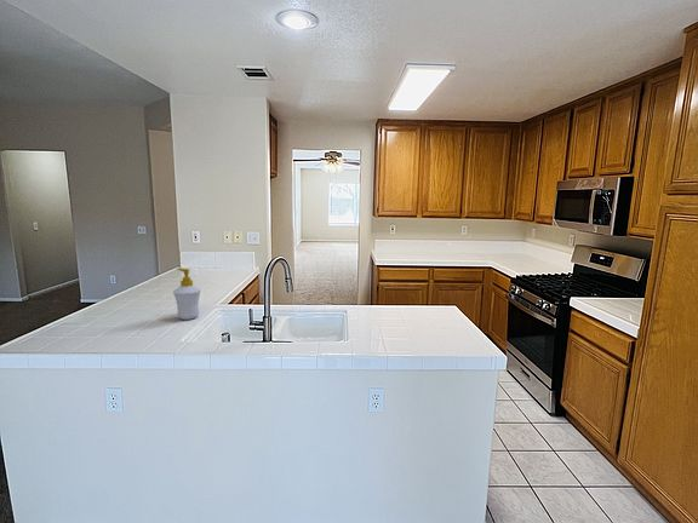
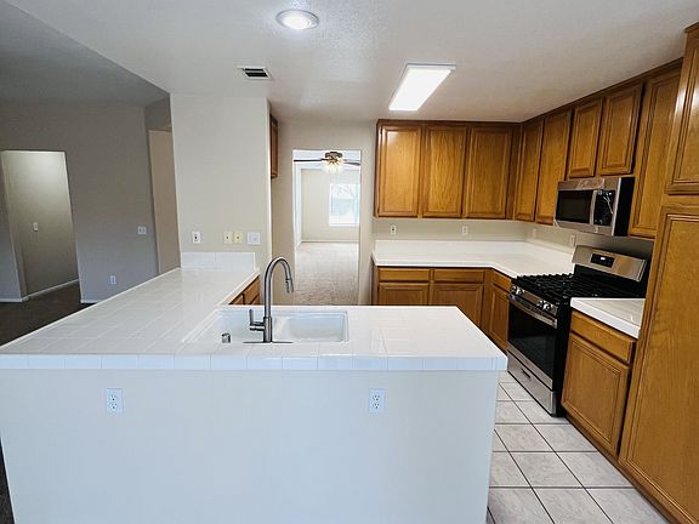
- soap bottle (187, 293)
